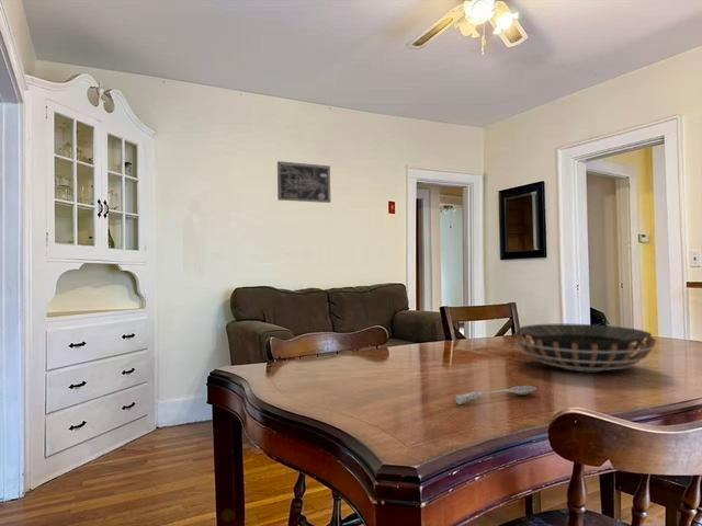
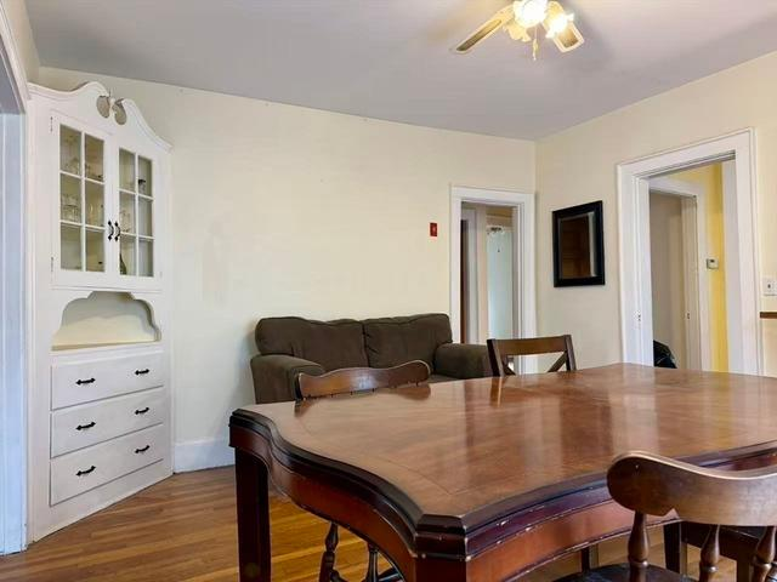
- decorative bowl (579, 348)
- wall art (304, 182)
- soupspoon (497, 391)
